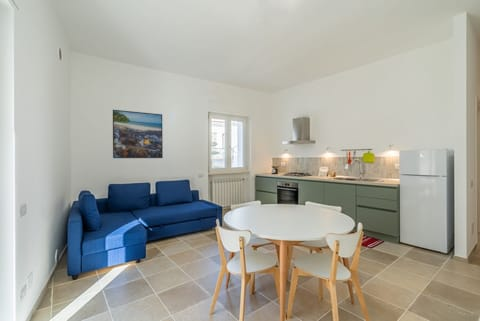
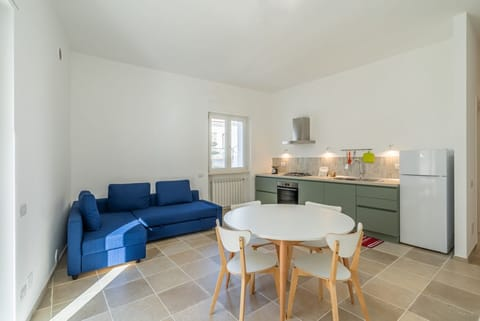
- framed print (138, 135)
